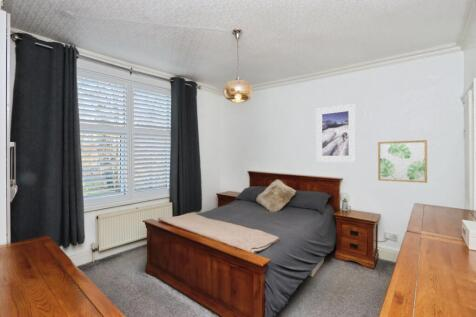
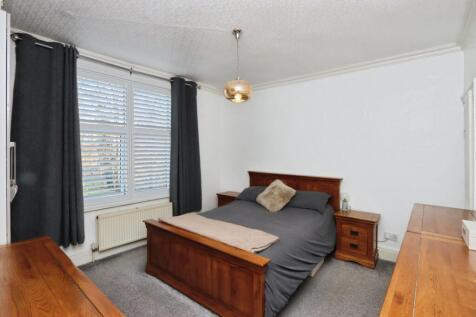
- wall art (401, 161)
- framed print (334, 134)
